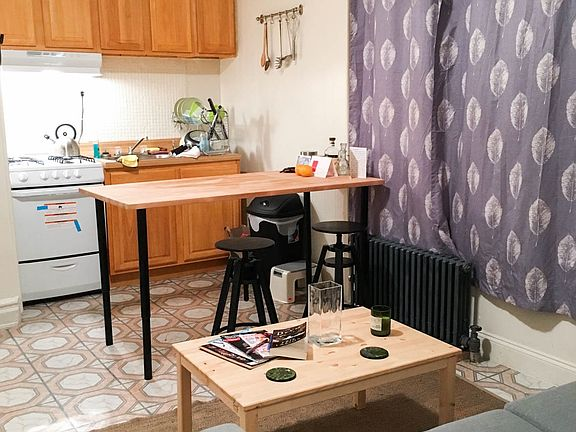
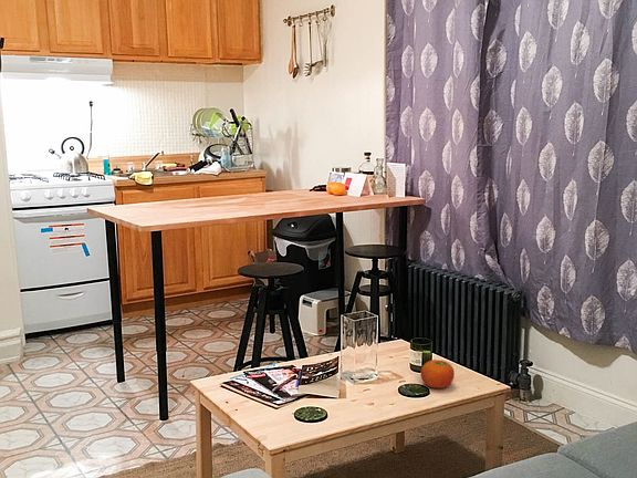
+ fruit (437, 374)
